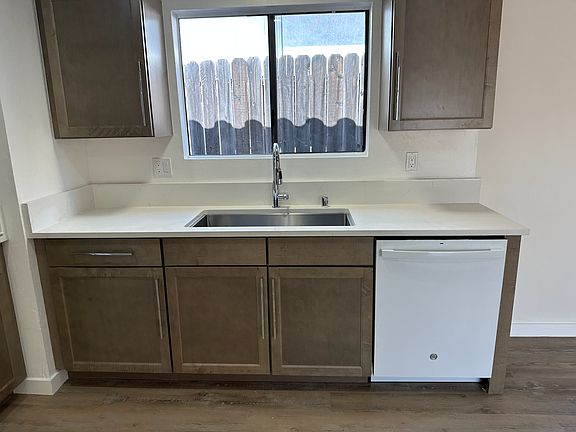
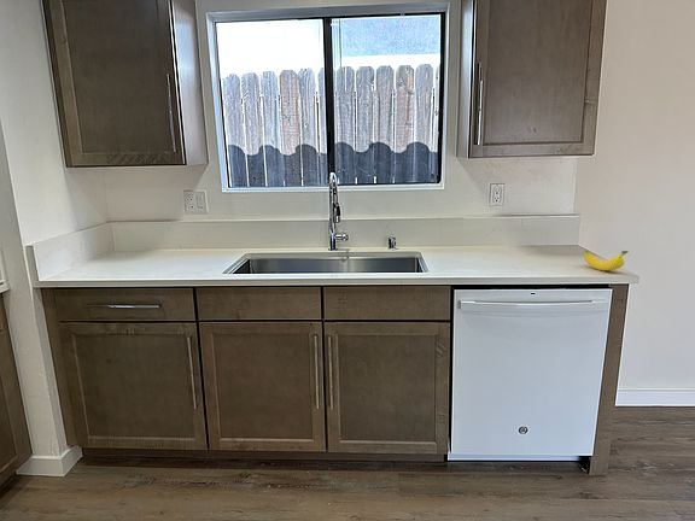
+ banana (607, 260)
